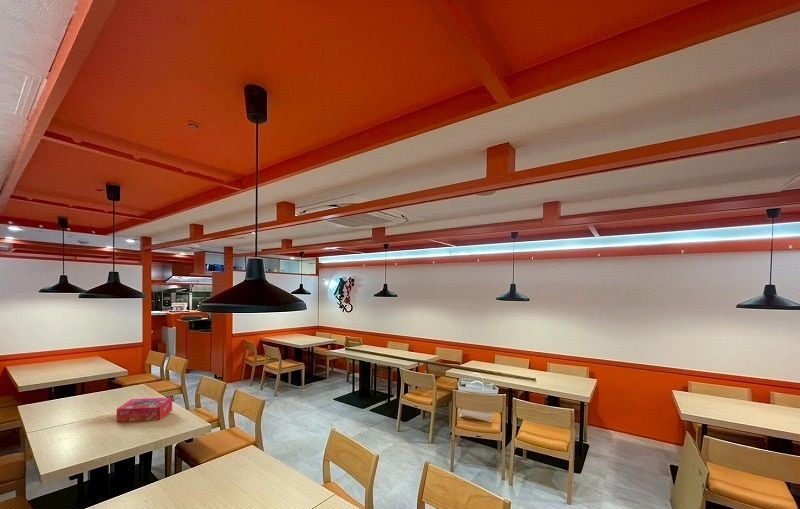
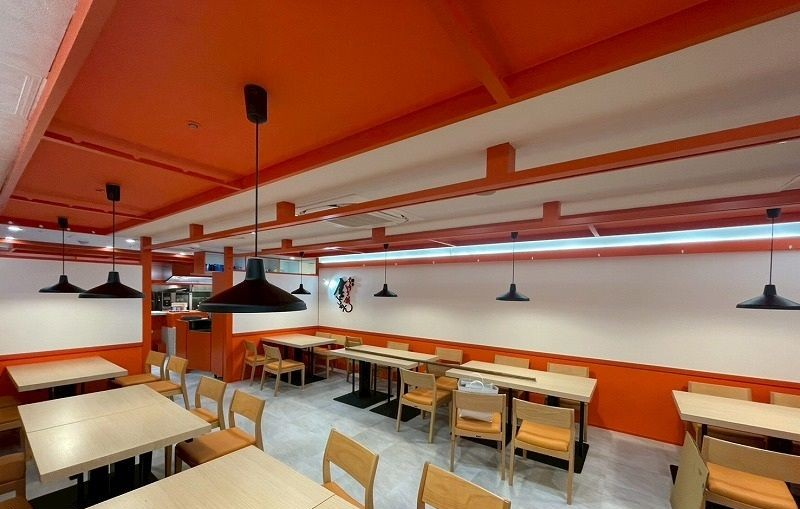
- tissue box (145, 409)
